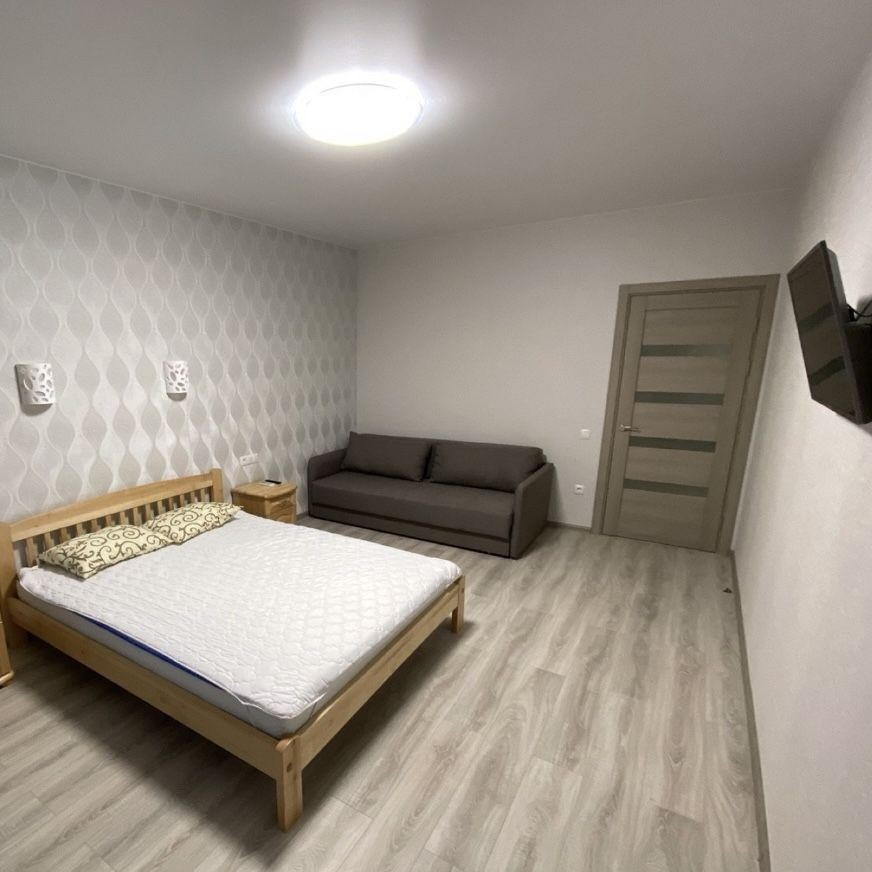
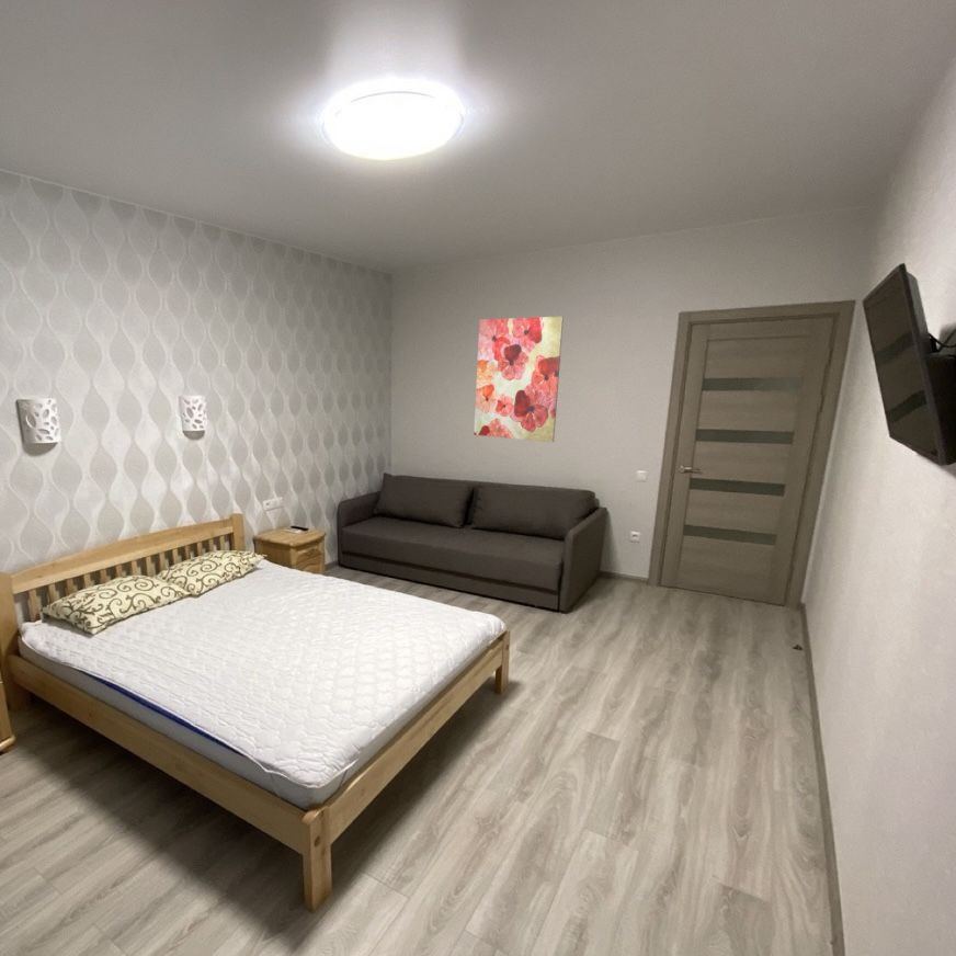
+ wall art (515, 379)
